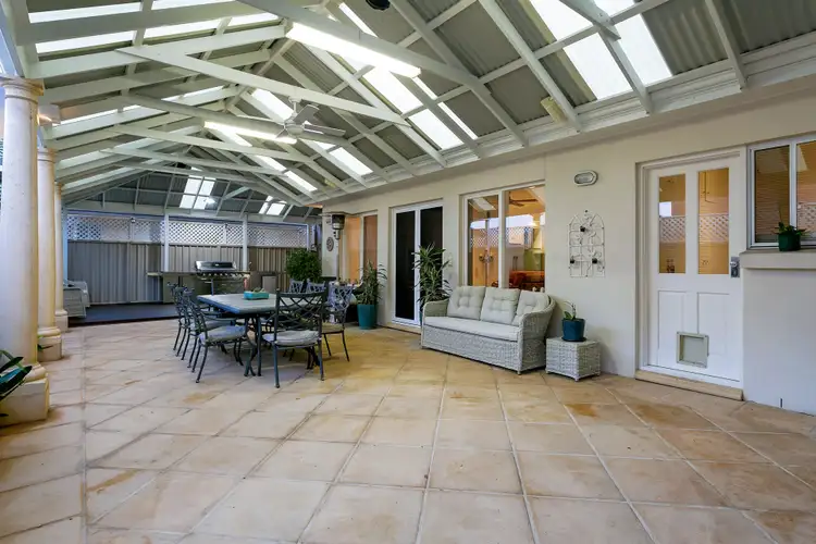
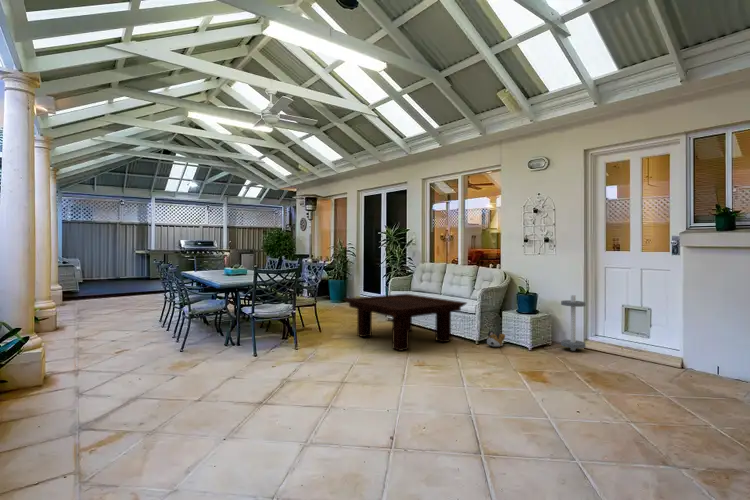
+ side table (573, 322)
+ plush toy (496, 338)
+ coffee table (403, 319)
